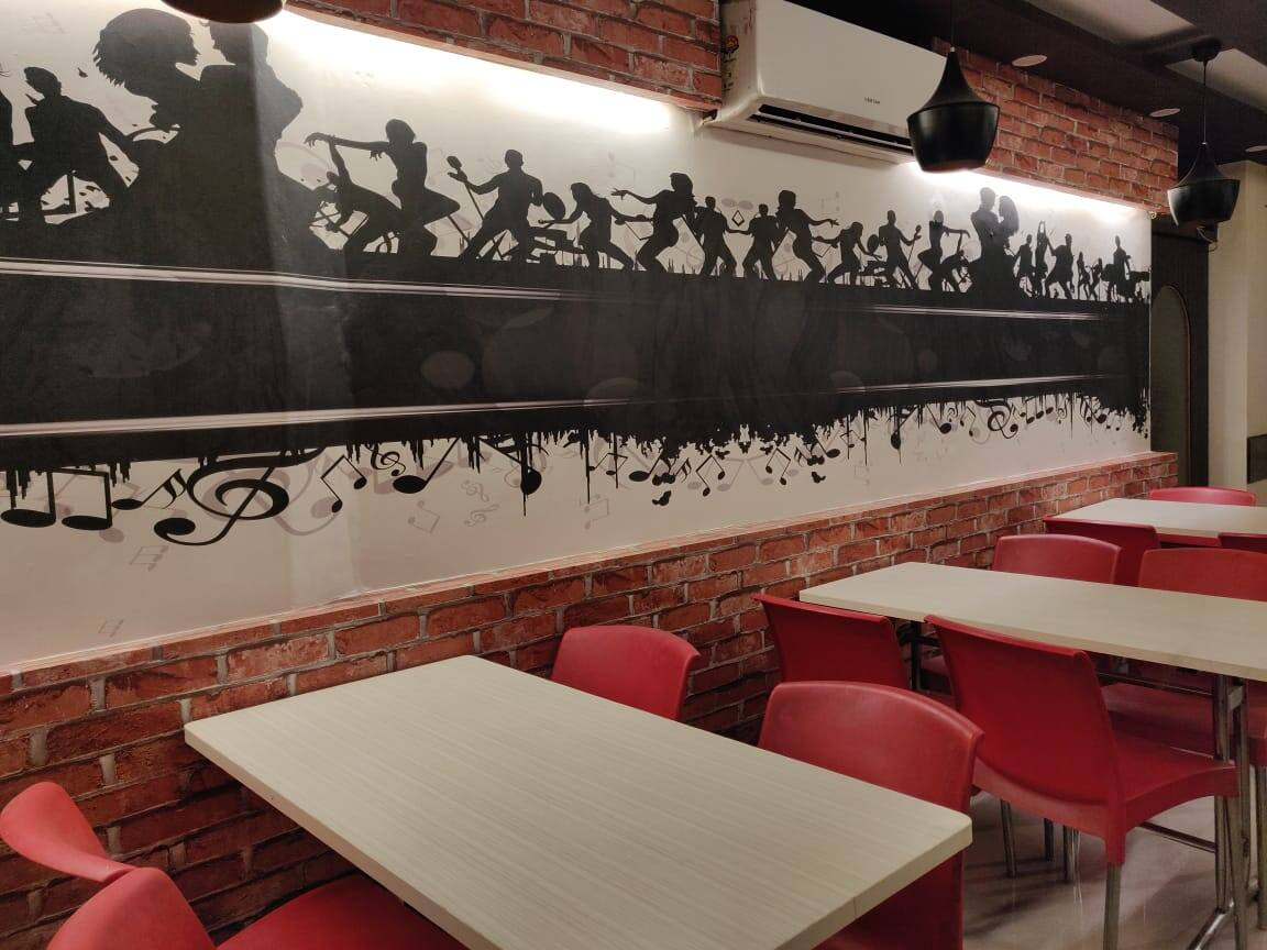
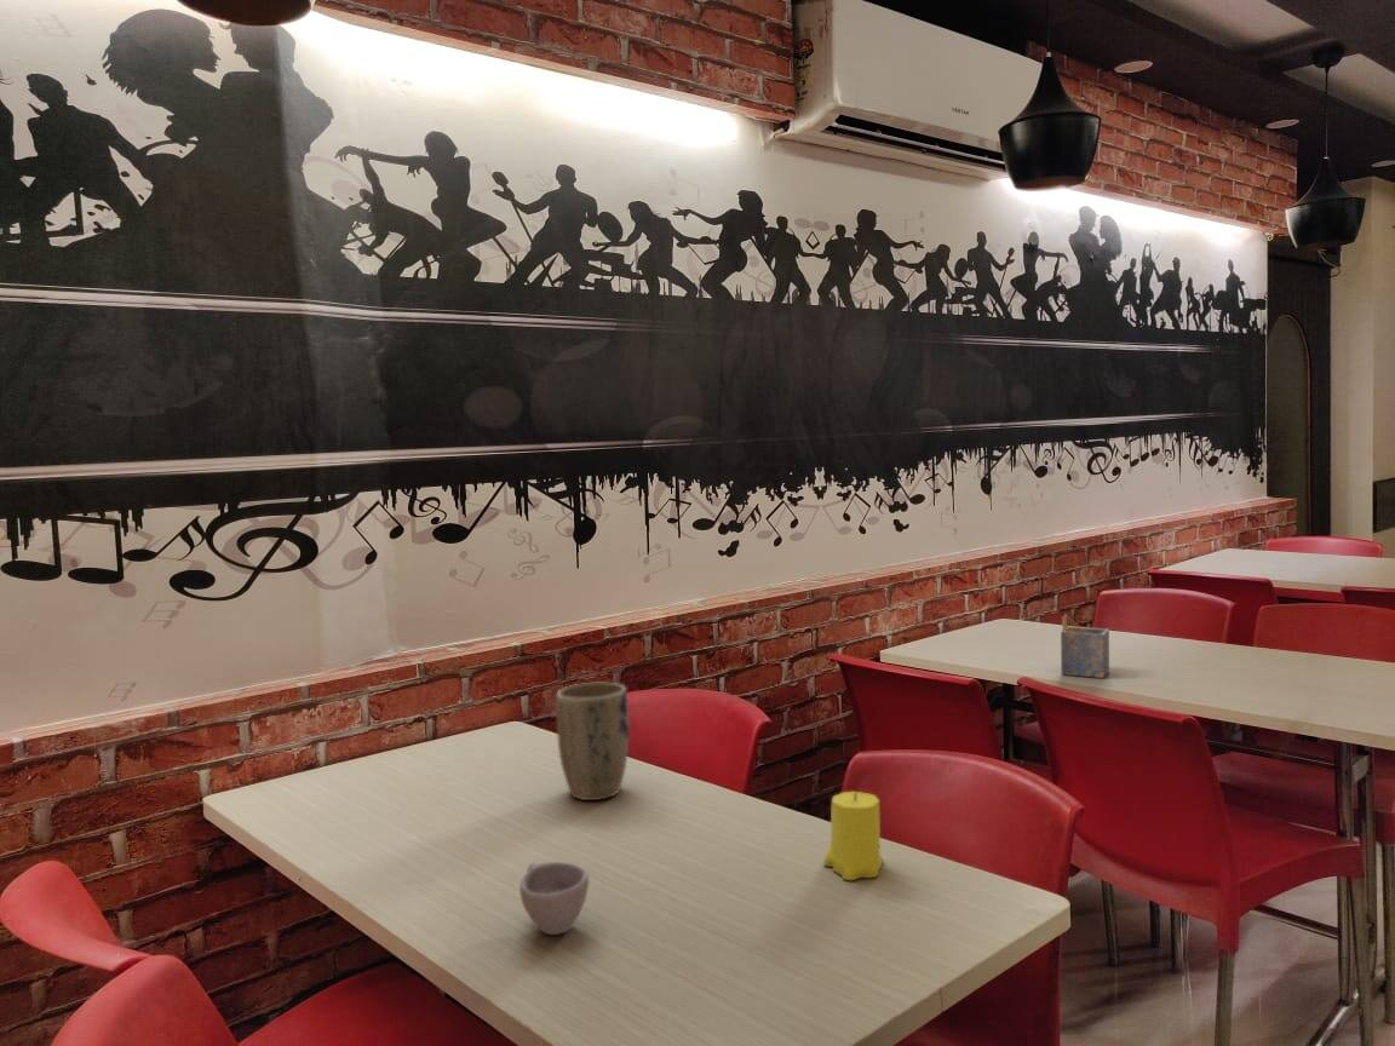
+ candle (856, 828)
+ cup (549, 898)
+ plant pot (593, 741)
+ napkin holder (1084, 643)
